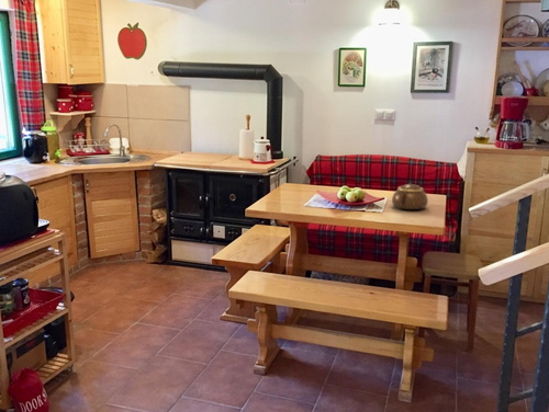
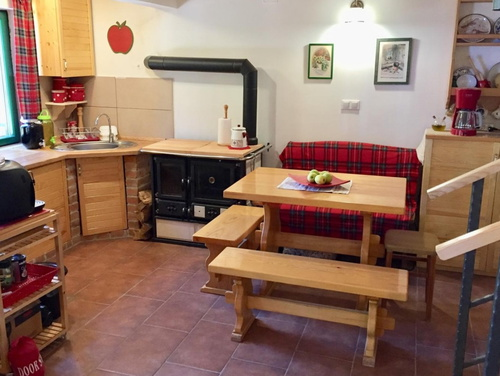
- teapot (410, 194)
